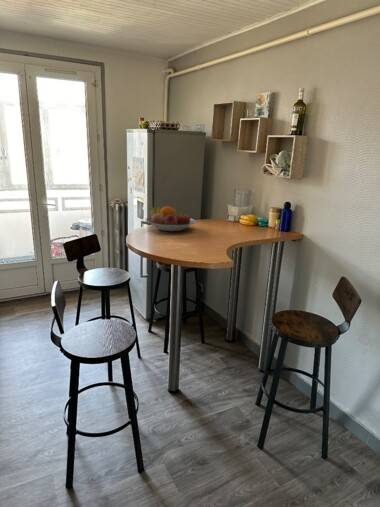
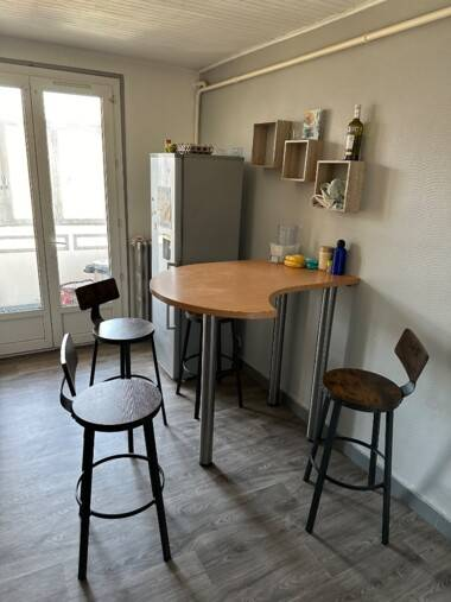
- fruit bowl (170, 218)
